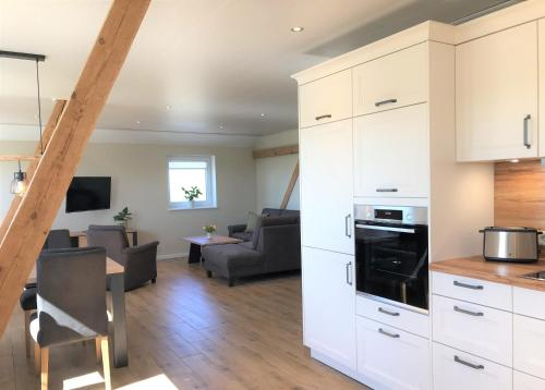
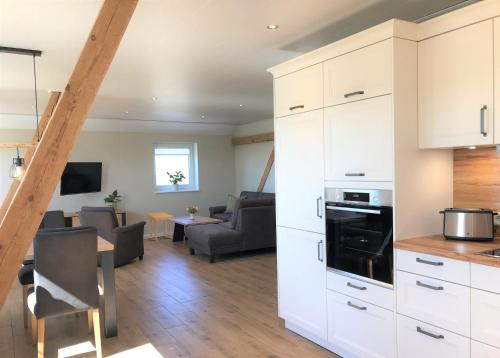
+ side table (164, 226)
